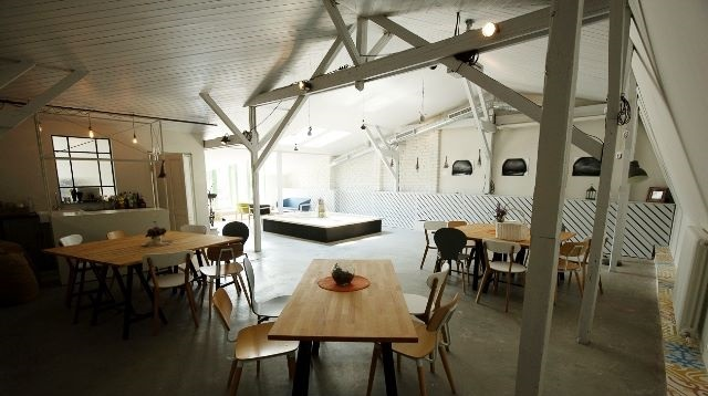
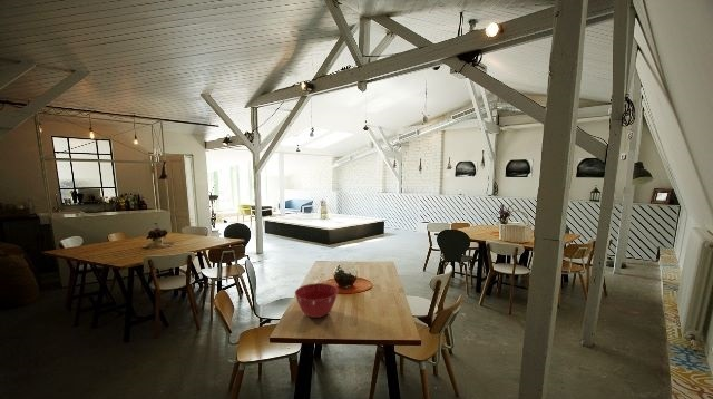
+ mixing bowl (316, 301)
